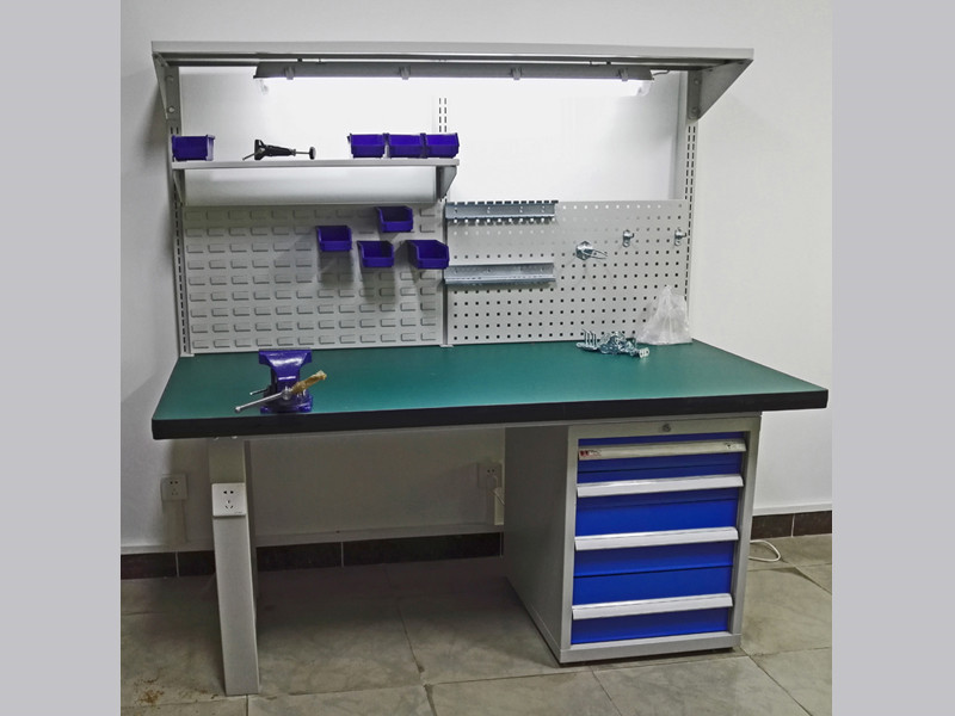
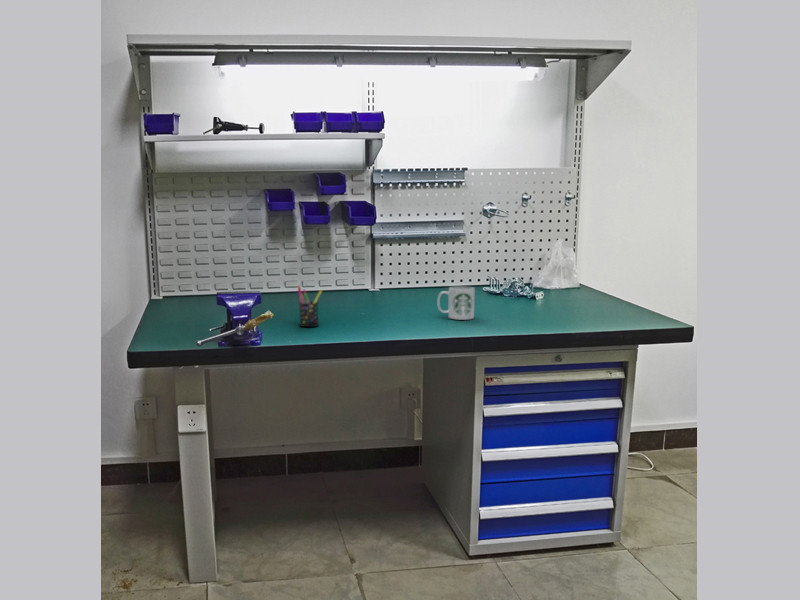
+ pen holder (307, 305)
+ mug (455, 302)
